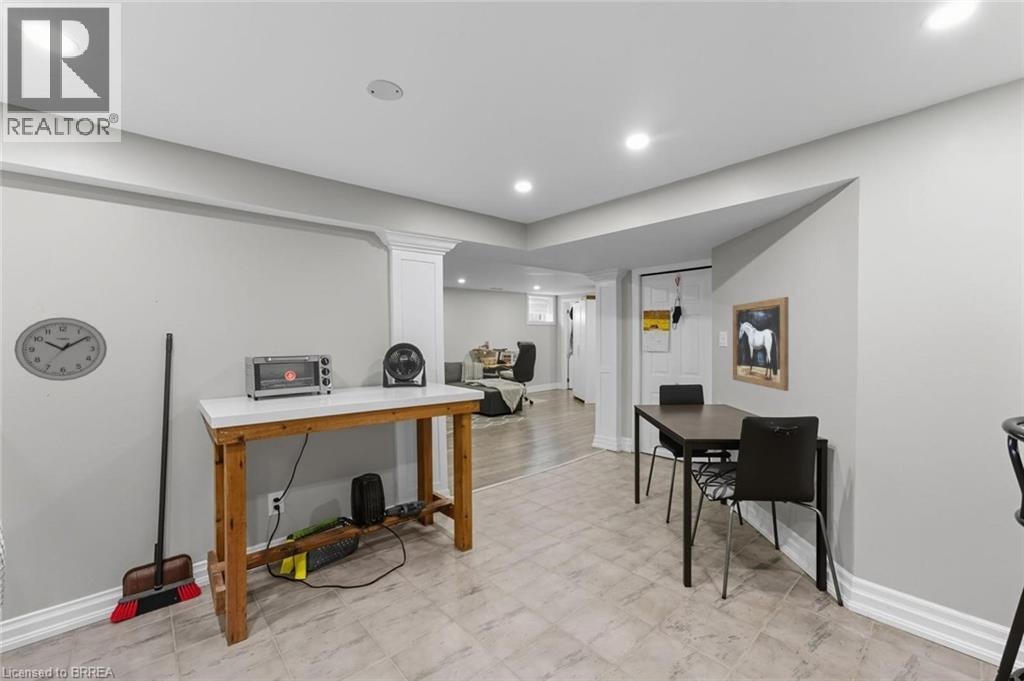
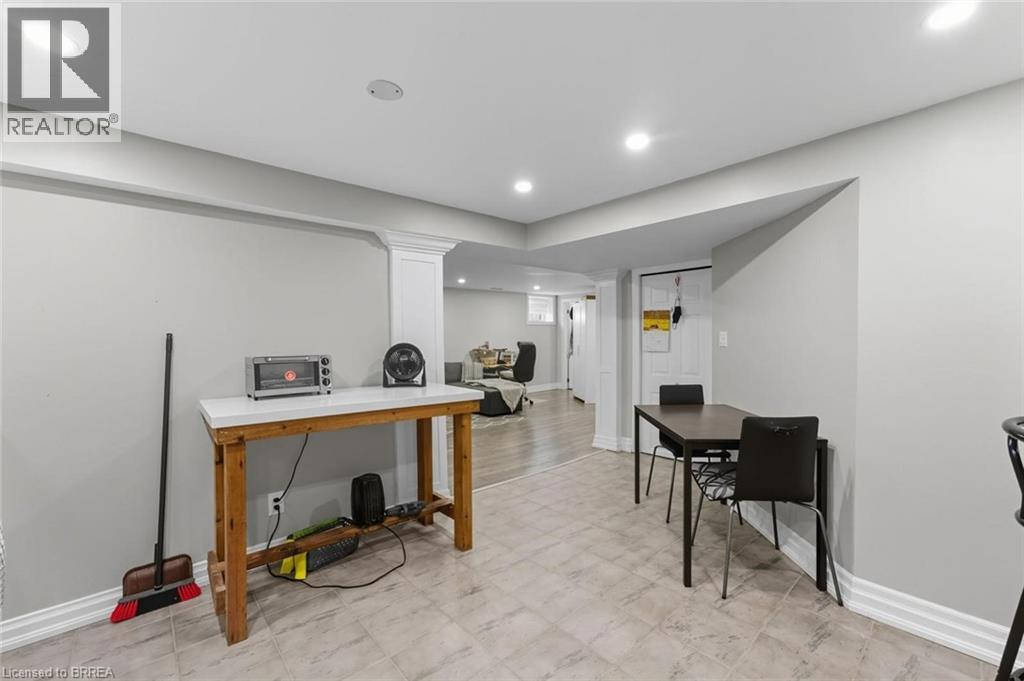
- wall clock (62, 349)
- wall art (757, 343)
